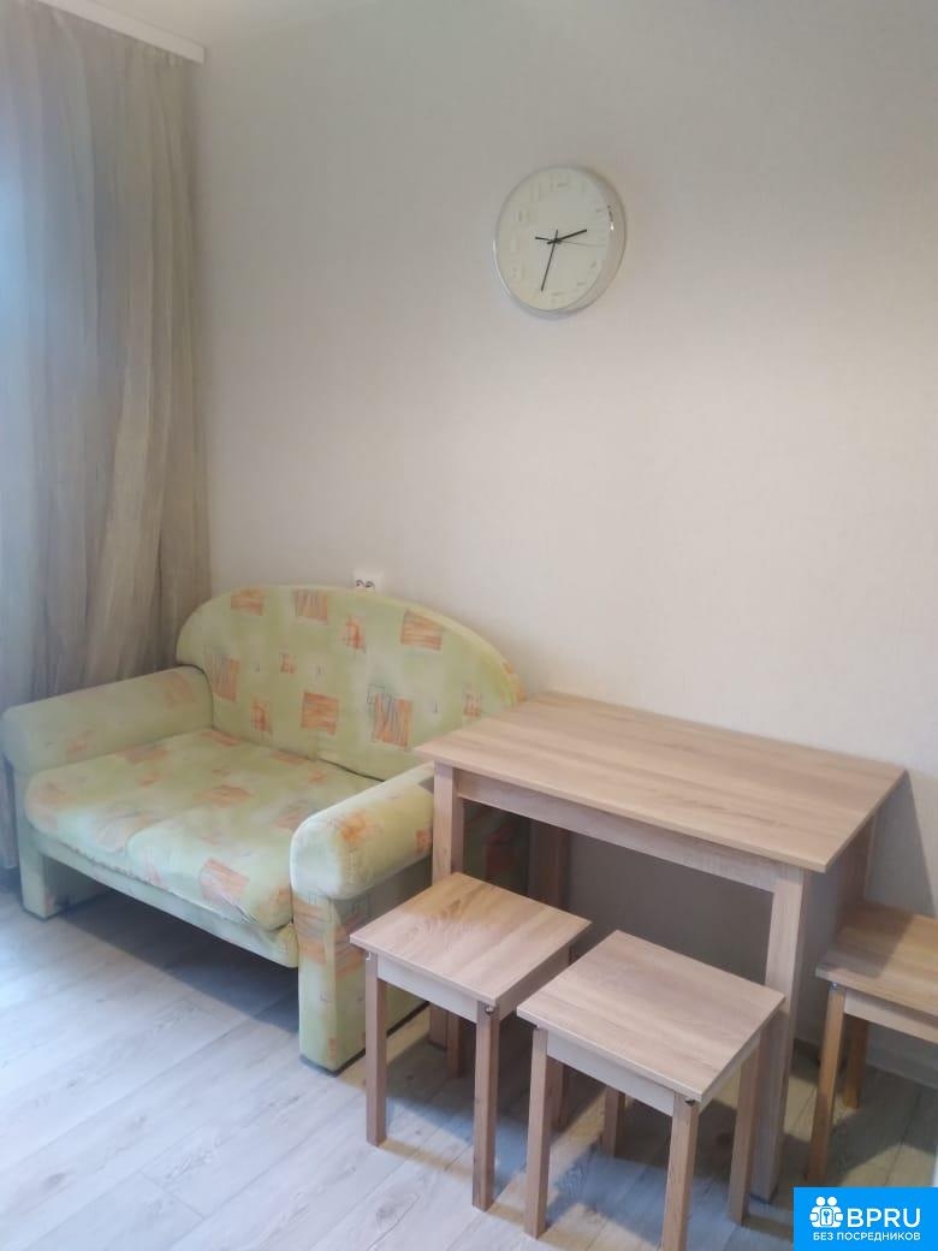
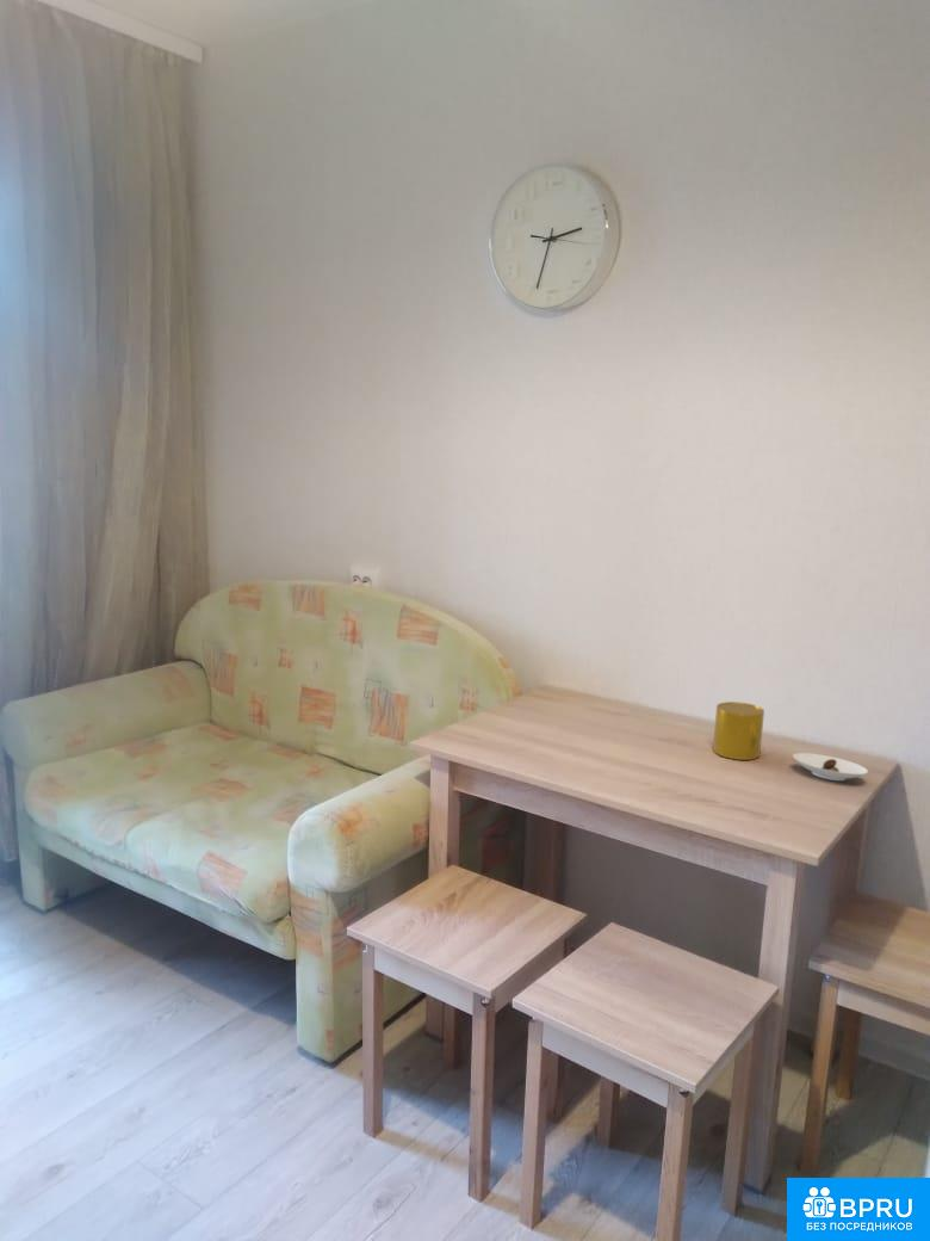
+ saucer (829, 767)
+ cup (738, 730)
